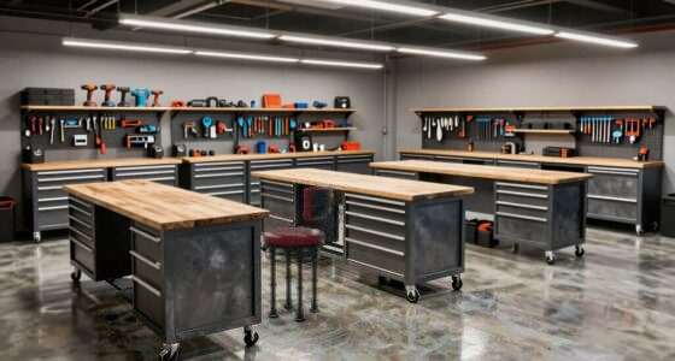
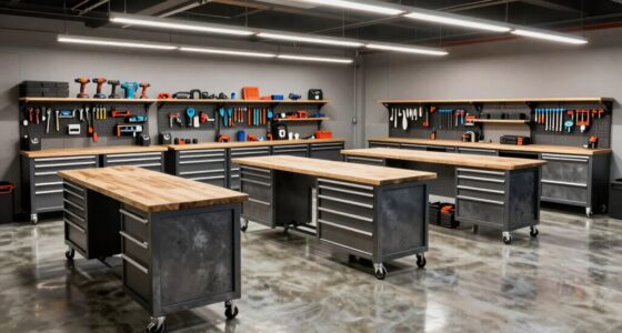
- stool (300, 250)
